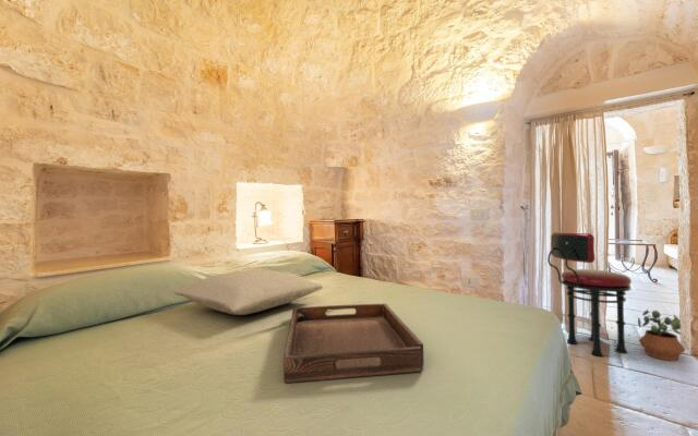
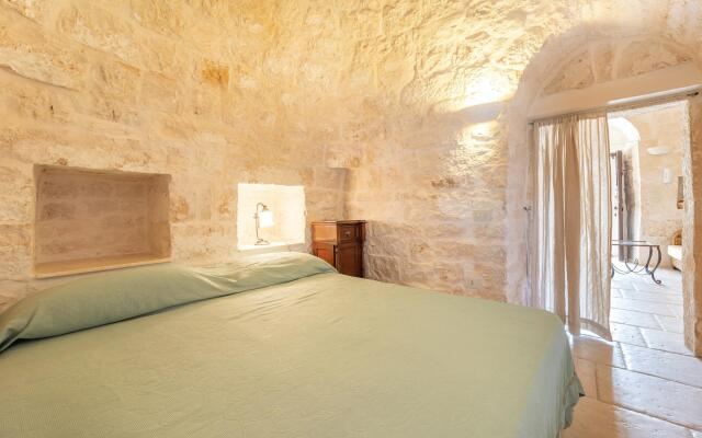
- stool (588, 289)
- serving tray (347, 332)
- potted plant (659, 332)
- pillow (251, 289)
